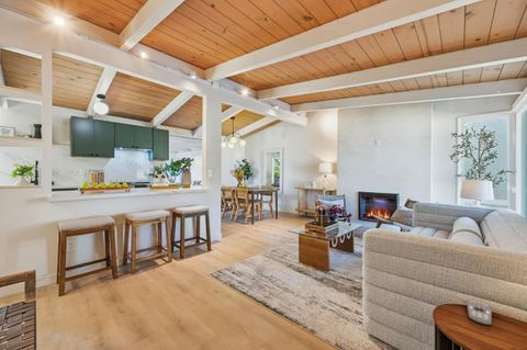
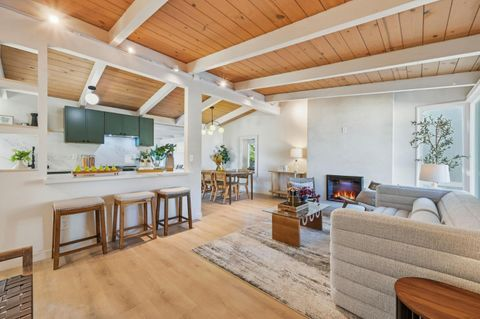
- remote control (479, 312)
